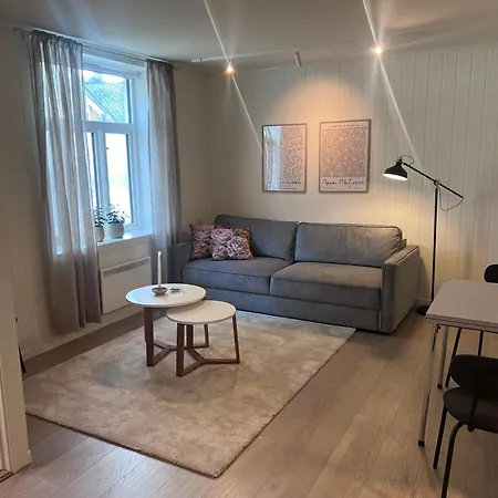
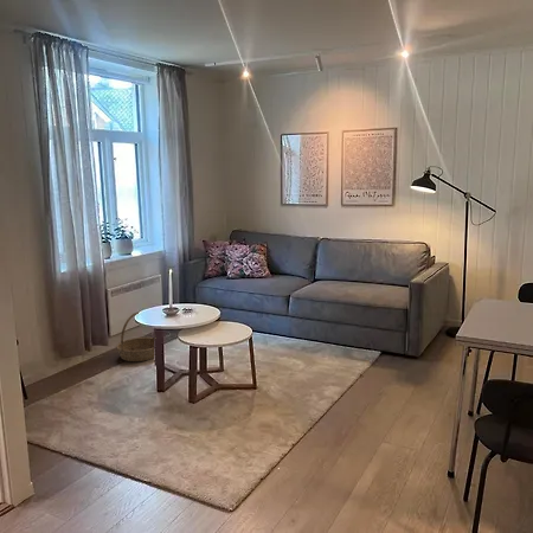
+ basket (137, 338)
